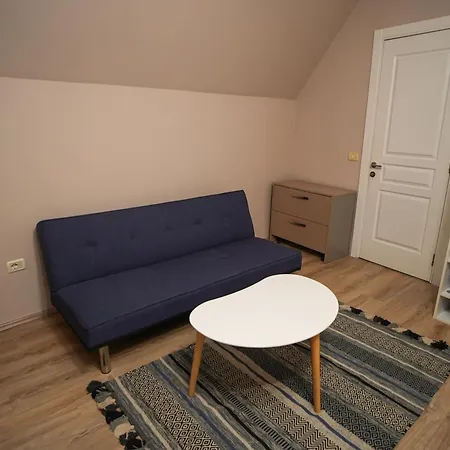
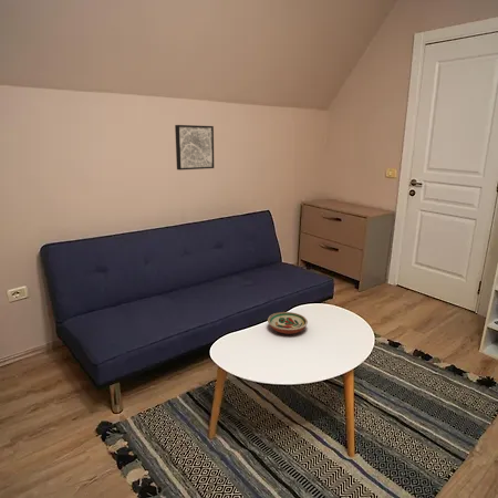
+ wall art (195, 147)
+ decorative bowl (287, 324)
